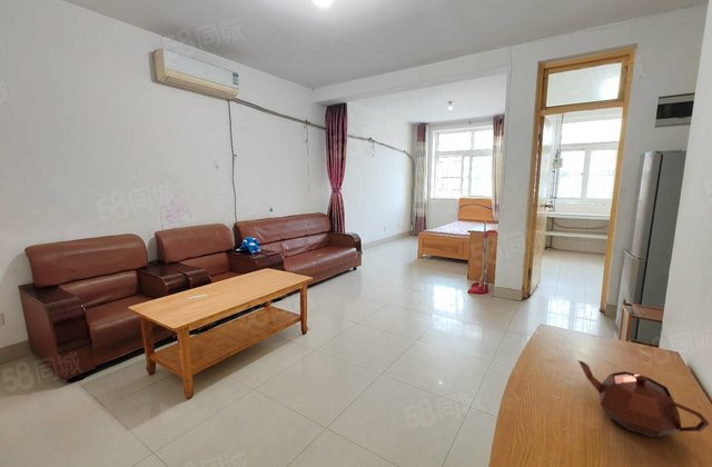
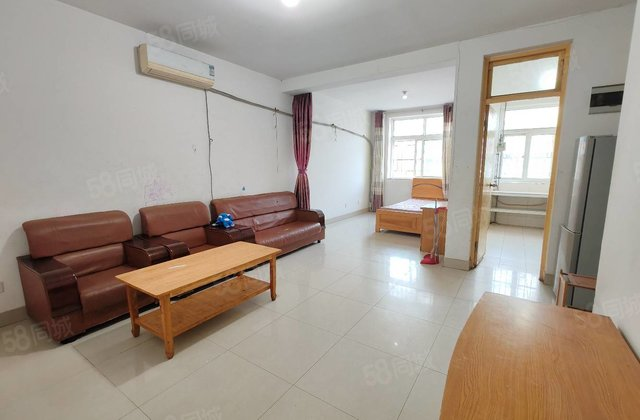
- teapot (633, 396)
